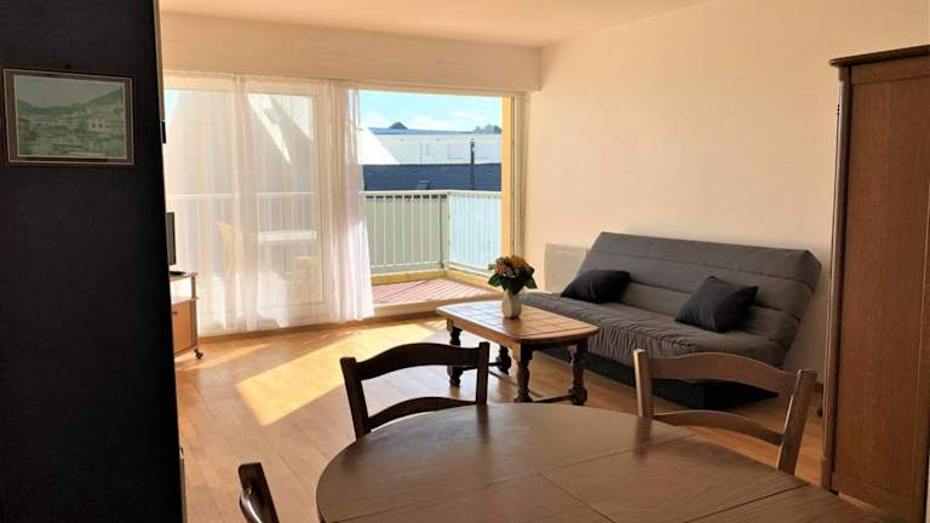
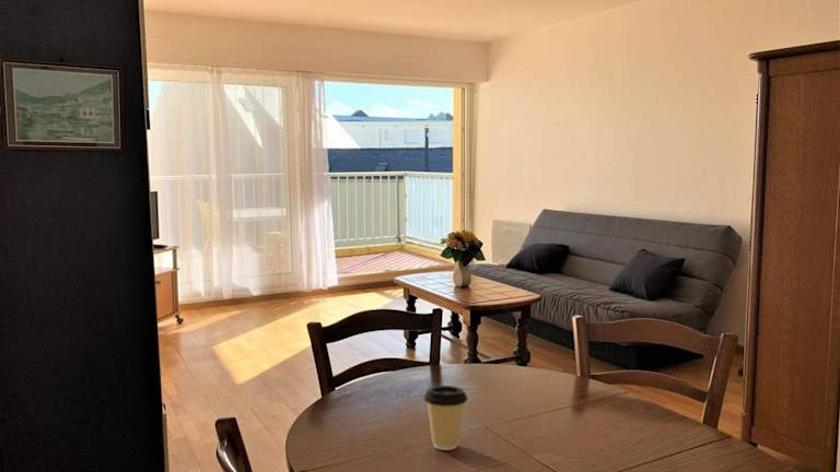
+ coffee cup (445, 416)
